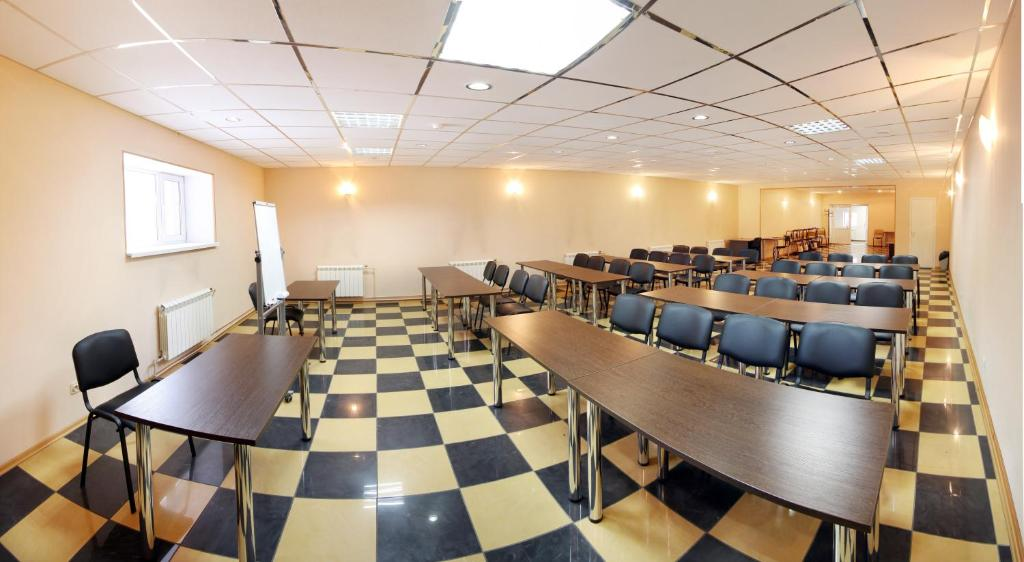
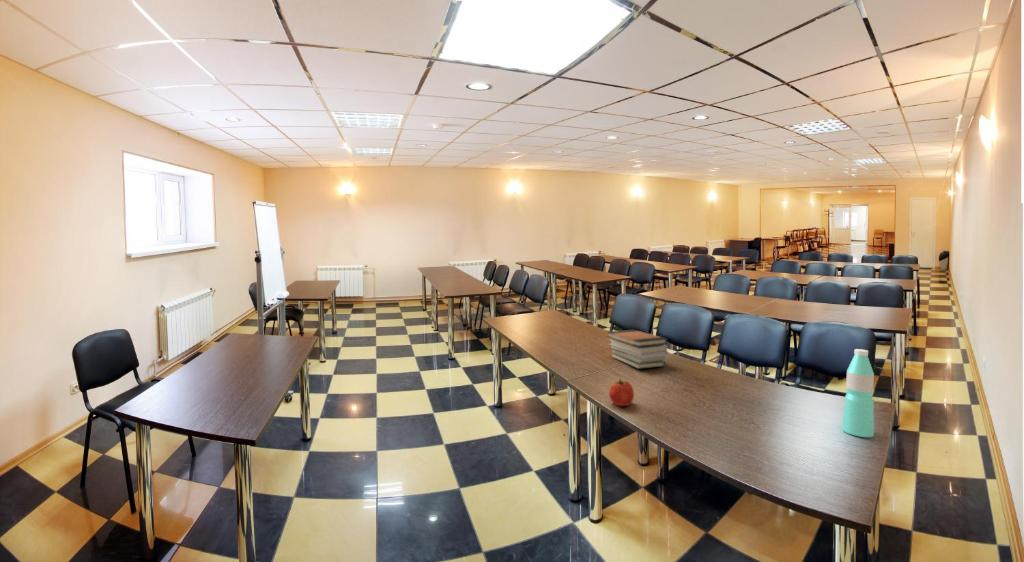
+ water bottle (859, 391)
+ book stack (636, 348)
+ apple (621, 391)
